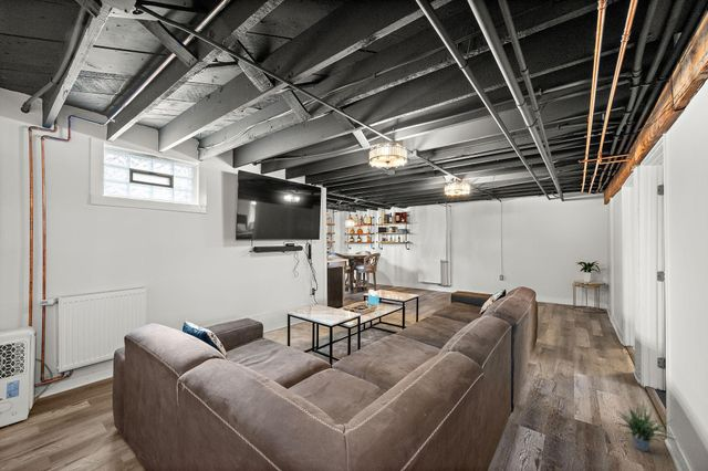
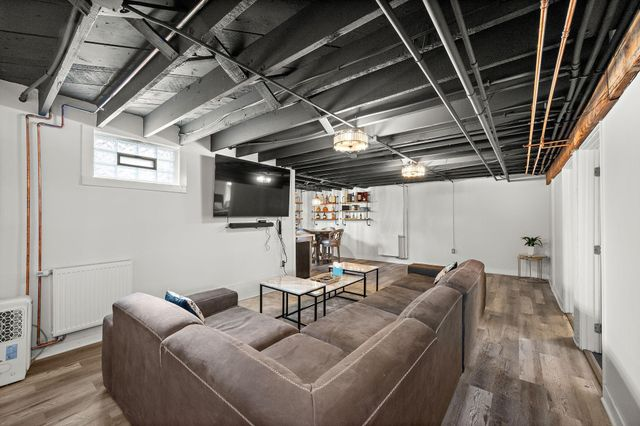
- potted plant (644, 423)
